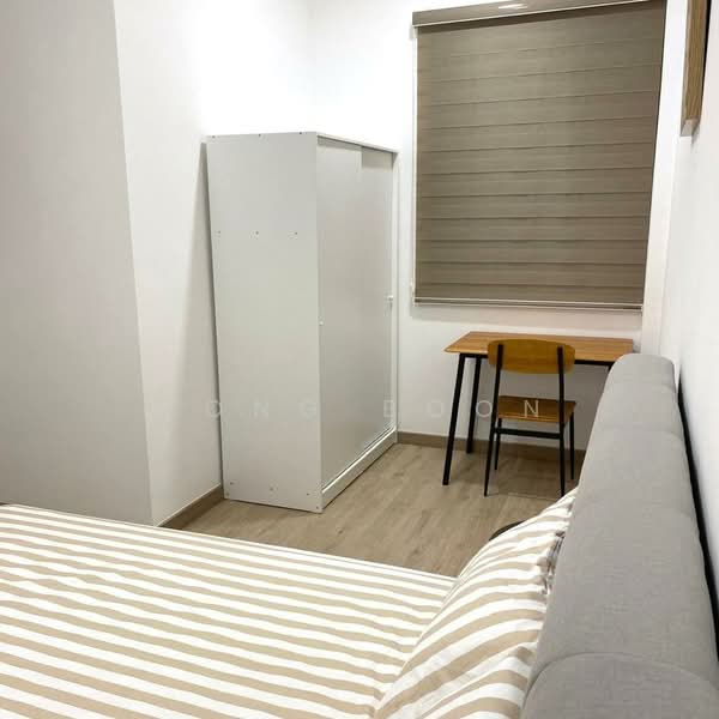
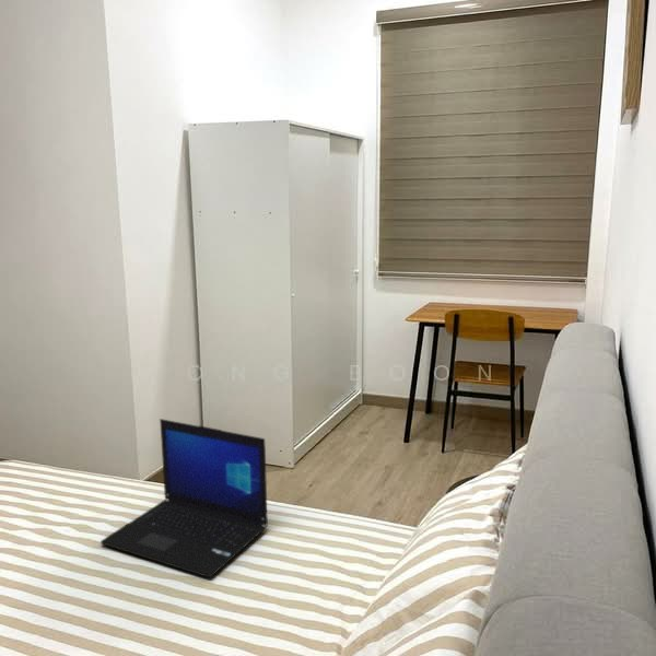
+ laptop (184, 491)
